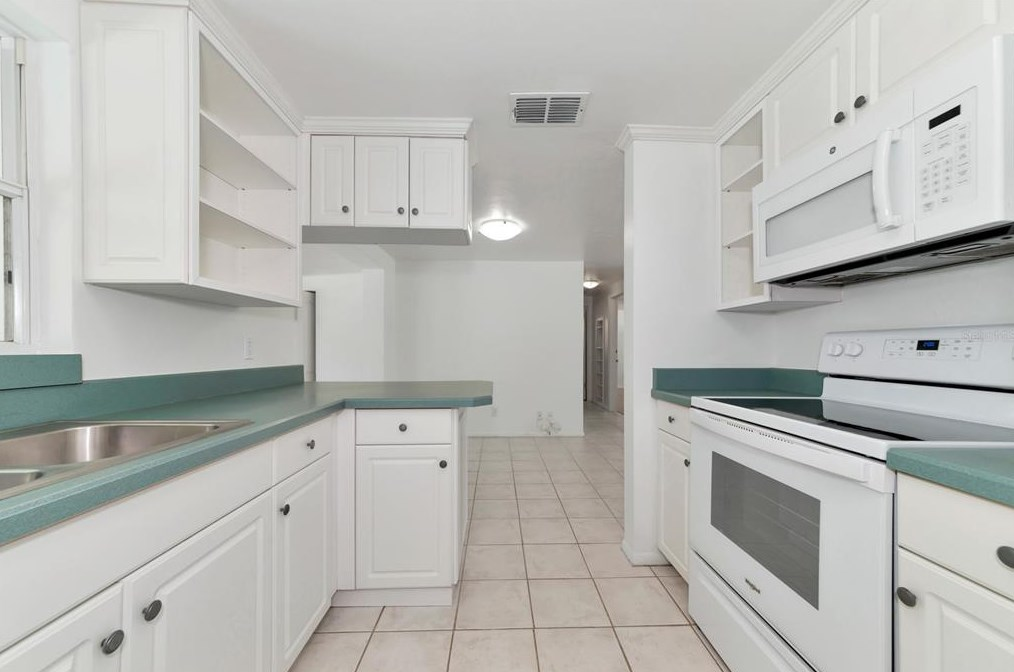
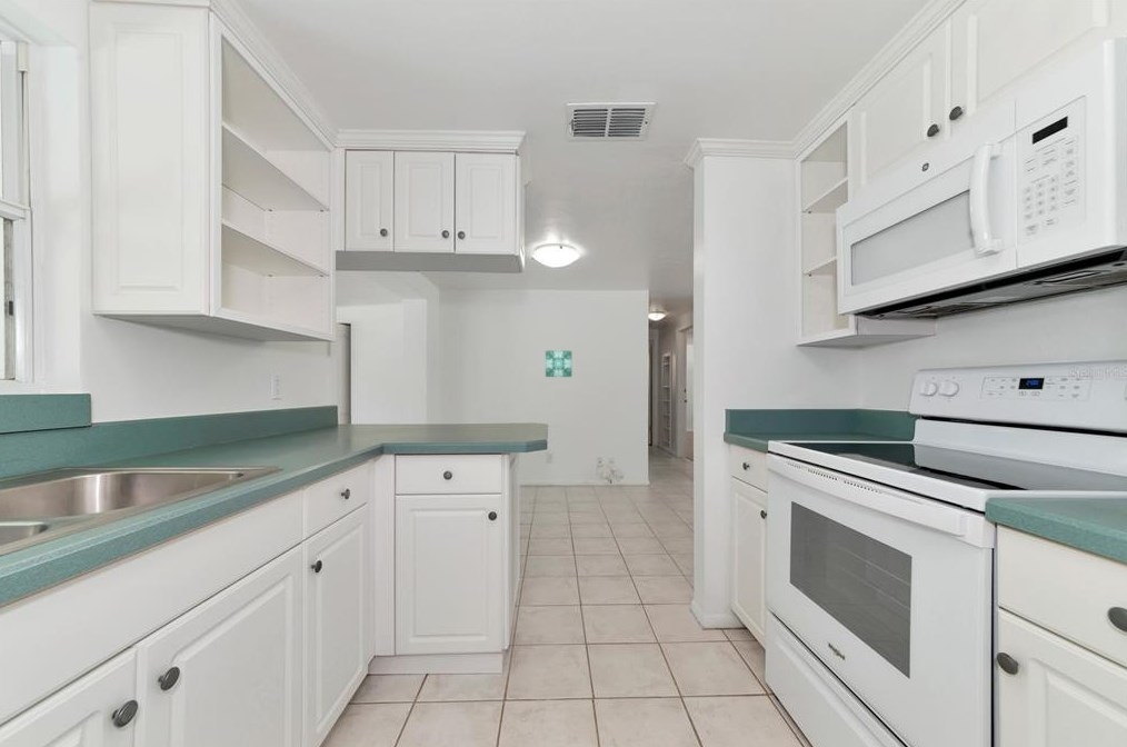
+ wall art (558, 363)
